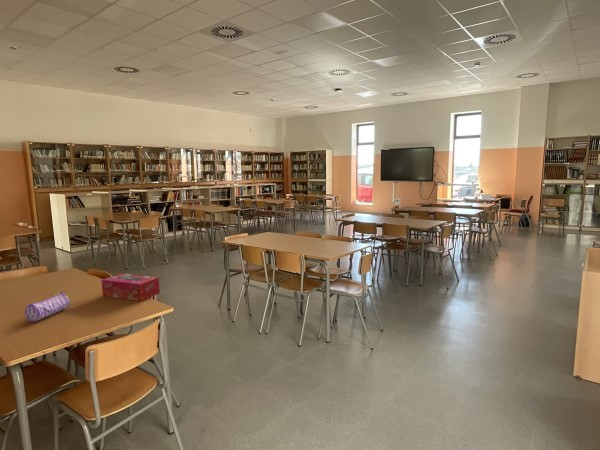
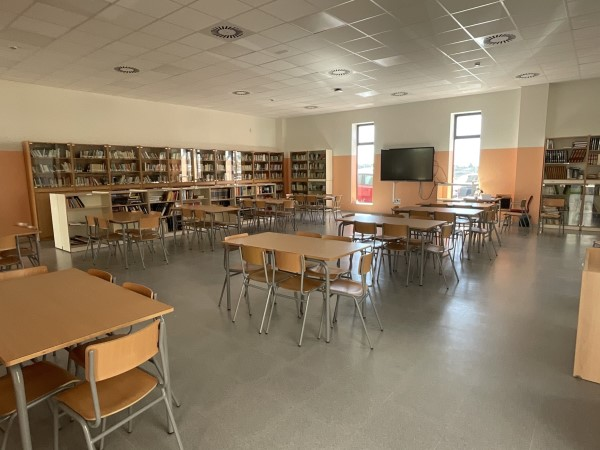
- tissue box (130, 286)
- pencil case (48, 306)
